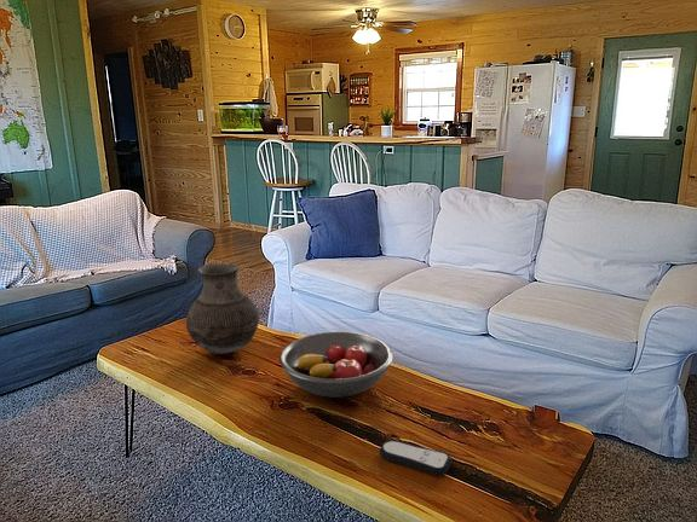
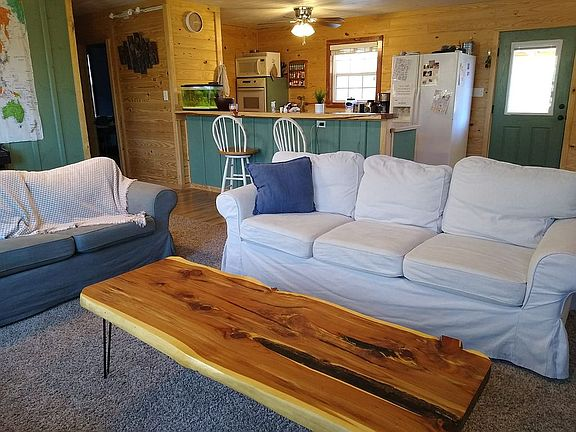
- remote control (414, 456)
- fruit bowl (336, 364)
- vase (221, 309)
